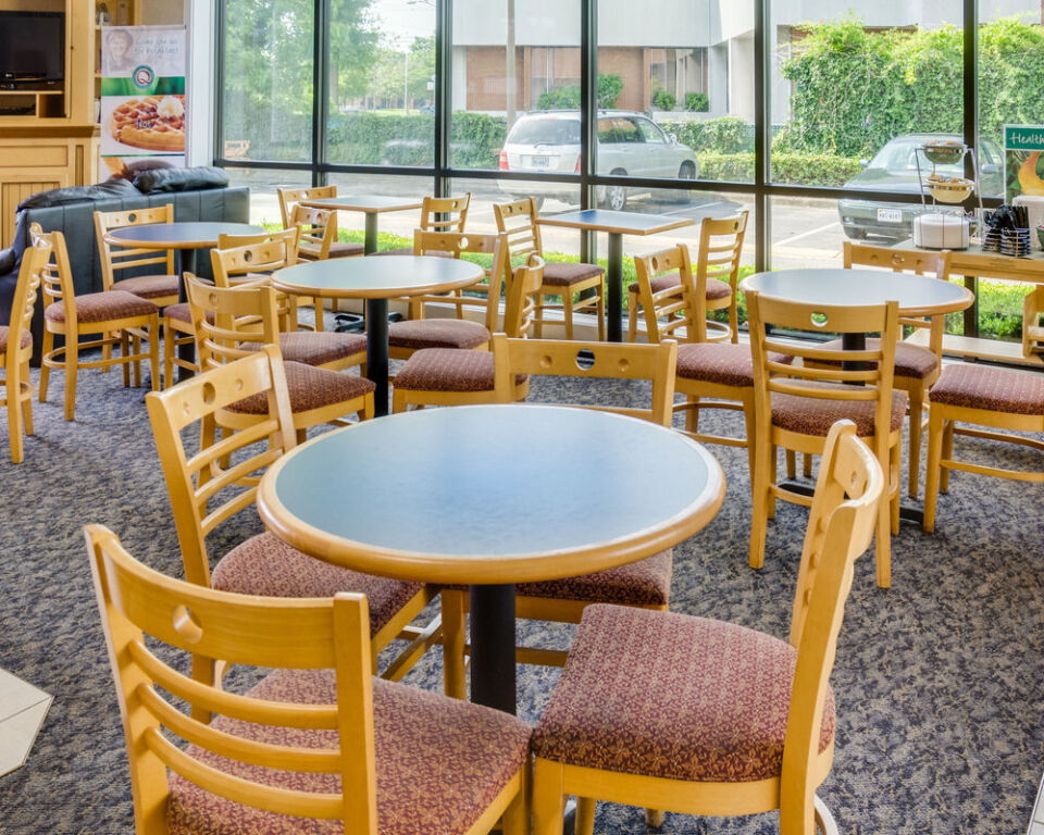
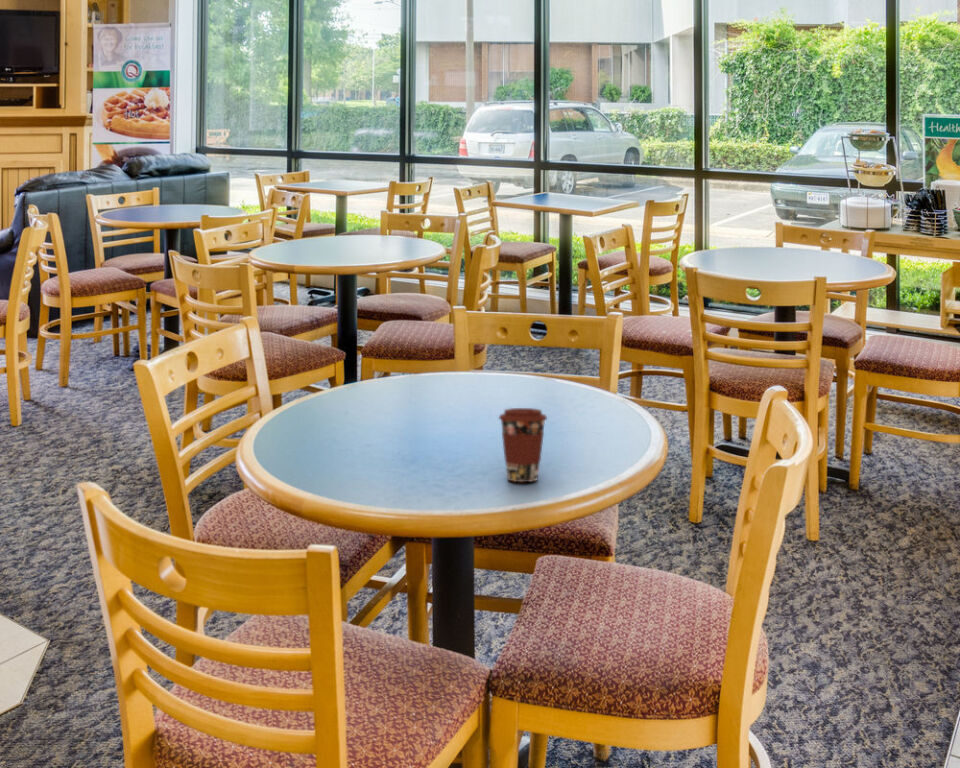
+ coffee cup (522, 444)
